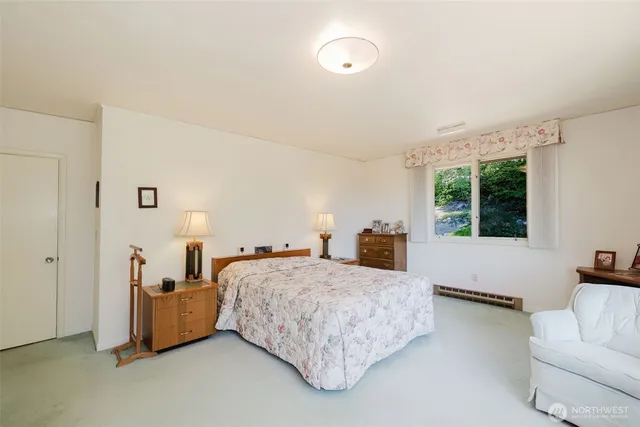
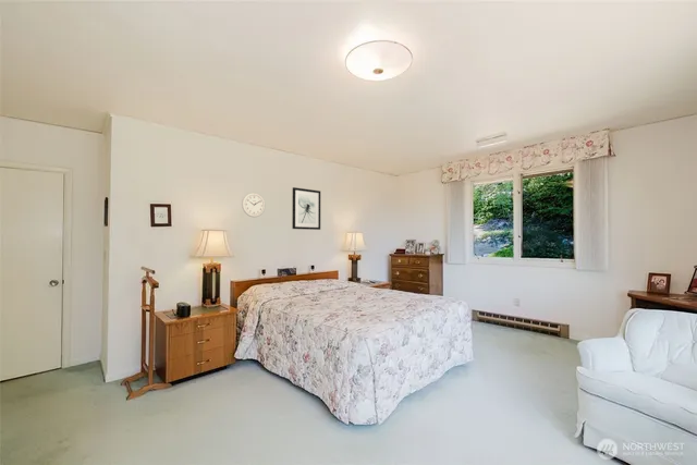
+ wall clock (254, 205)
+ wall art (306, 209)
